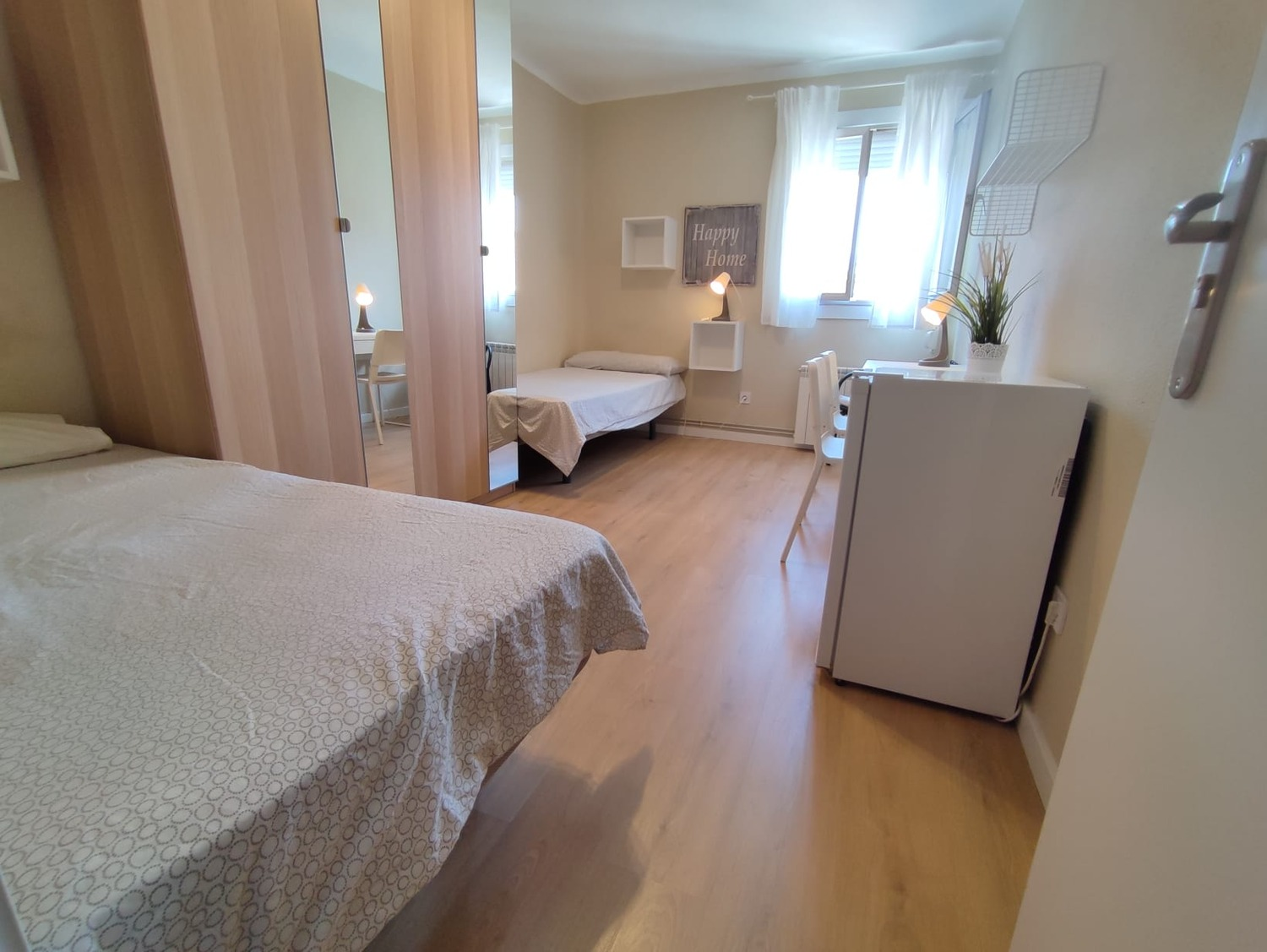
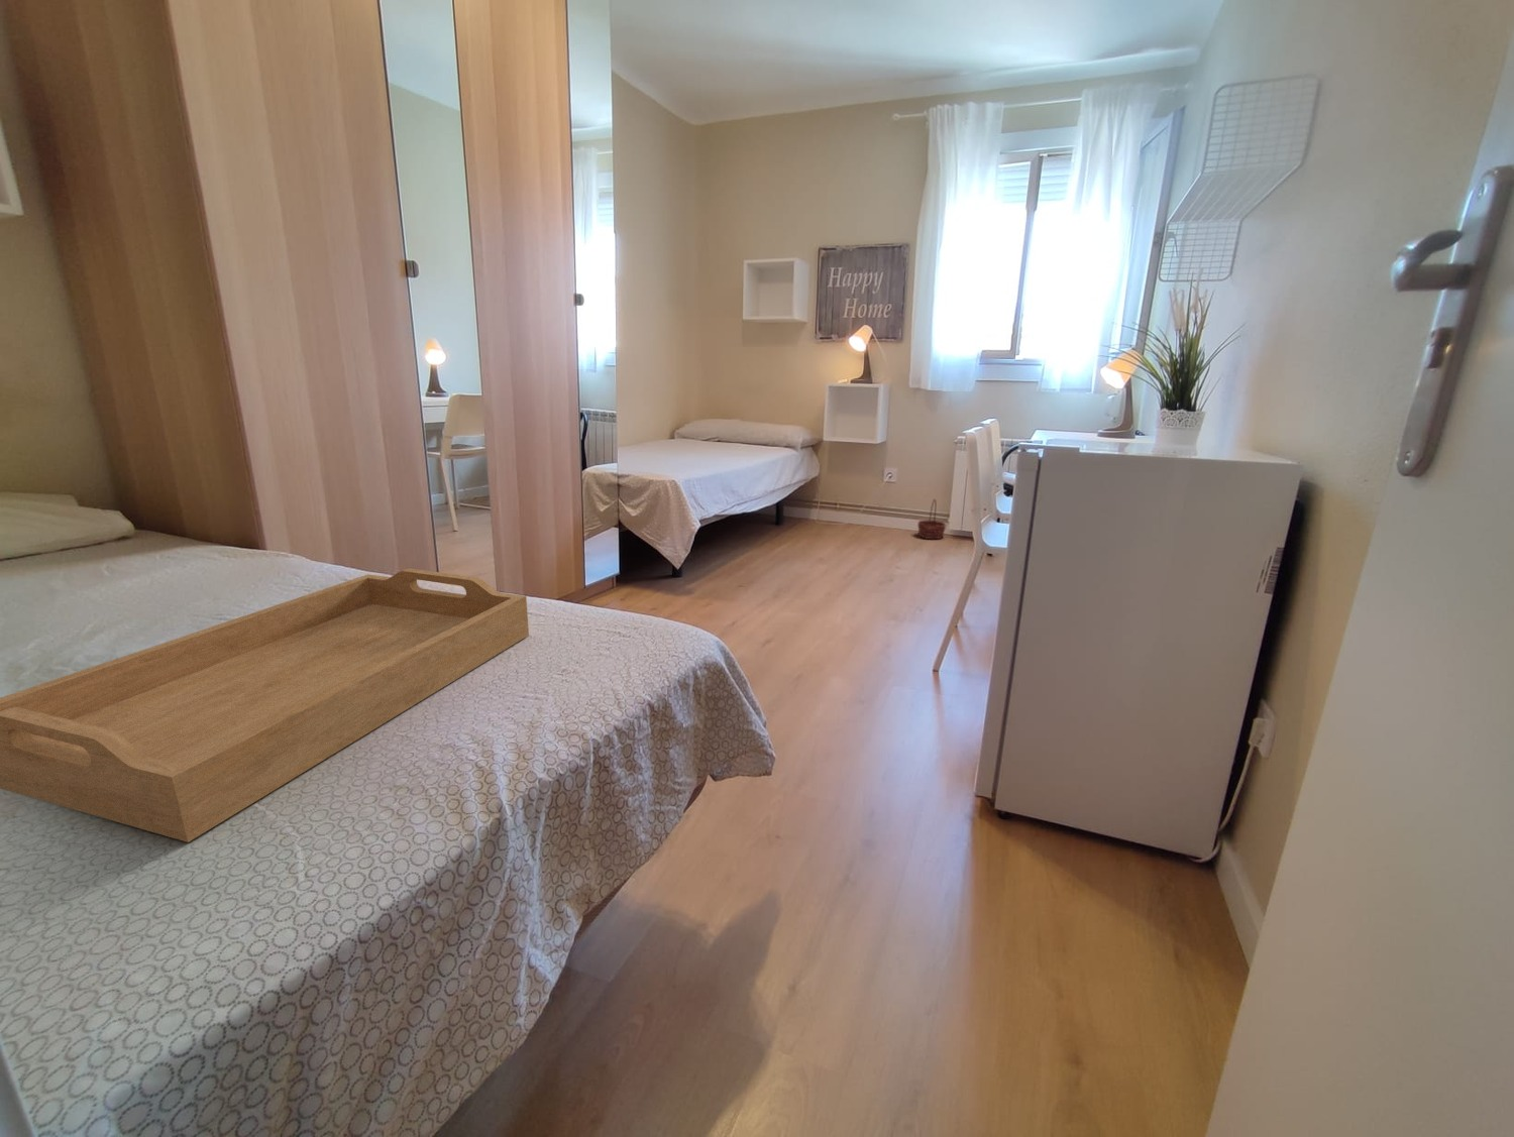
+ basket (933, 517)
+ serving tray (305, 659)
